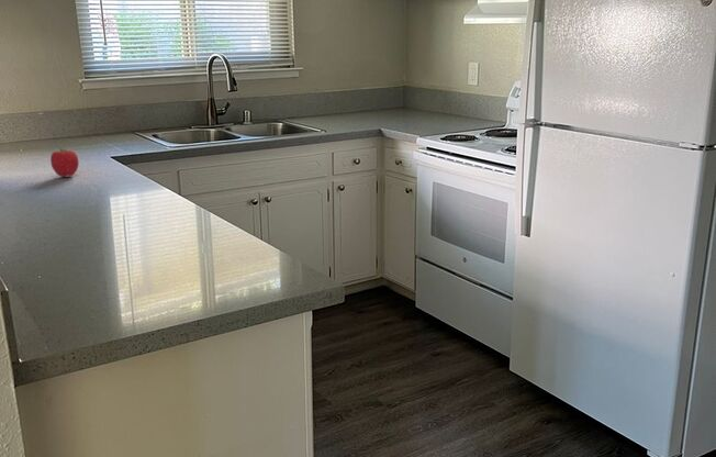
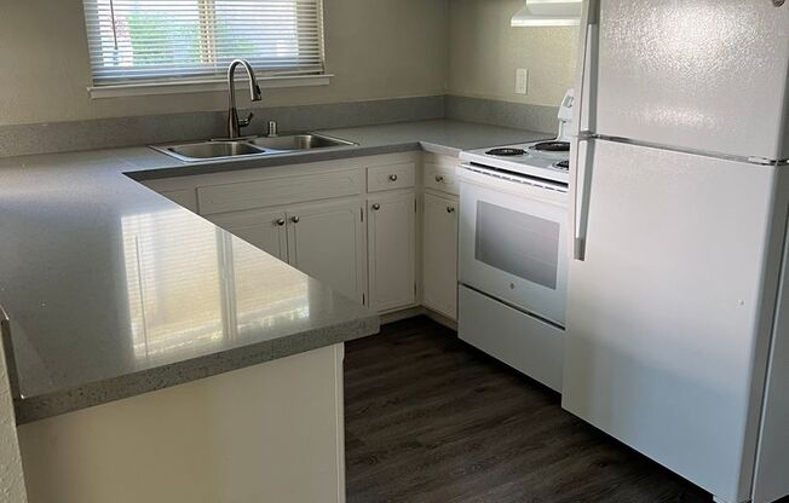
- fruit (65, 161)
